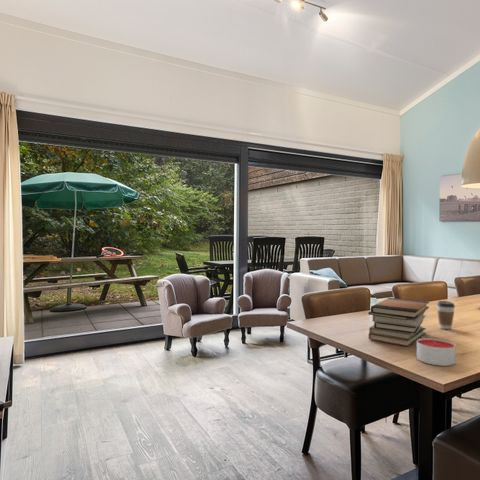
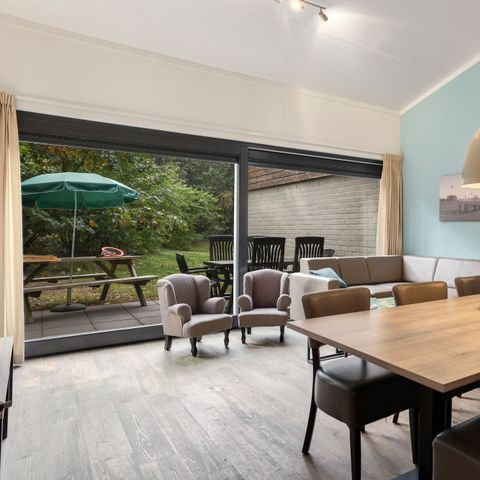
- coffee cup (445, 315)
- book stack (399, 320)
- candle (435, 350)
